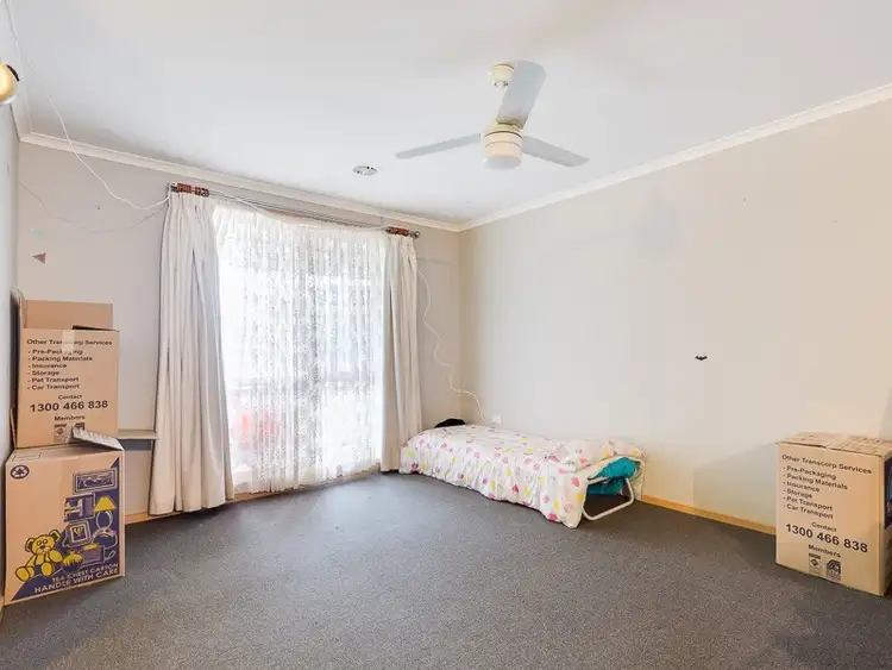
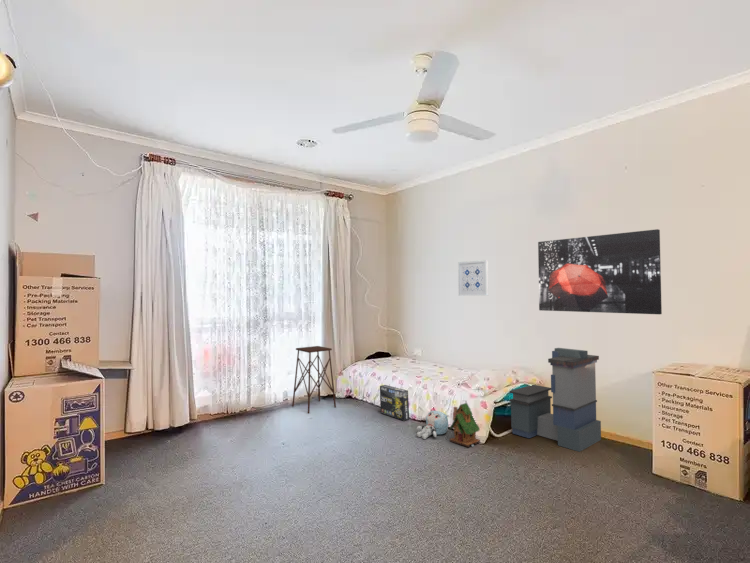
+ wall art (593, 274)
+ box (394, 402)
+ storage bin (554, 392)
+ side table (312, 378)
+ wall art (472, 278)
+ toy house (464, 423)
+ plush toy (432, 423)
